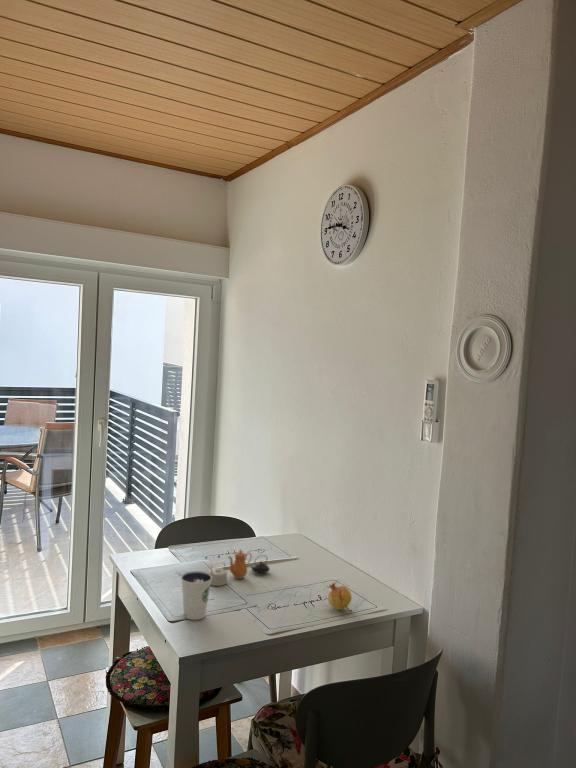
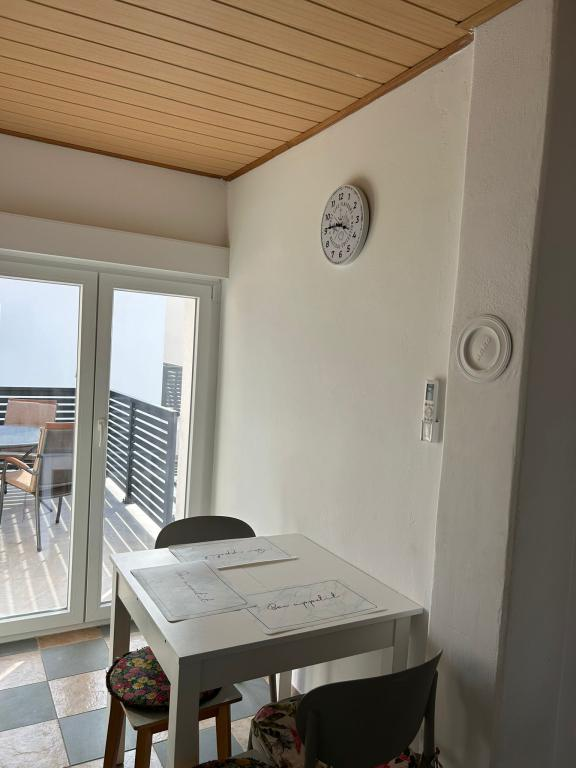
- fruit (339, 596)
- dixie cup (195, 596)
- teapot (238, 563)
